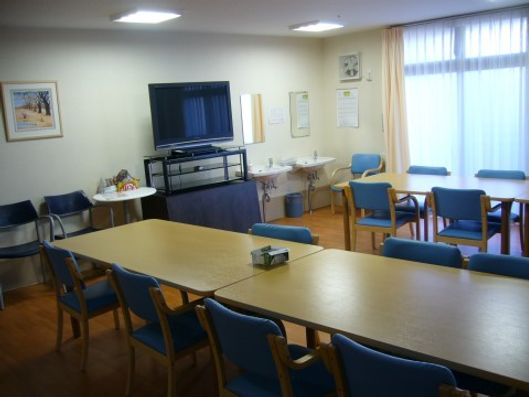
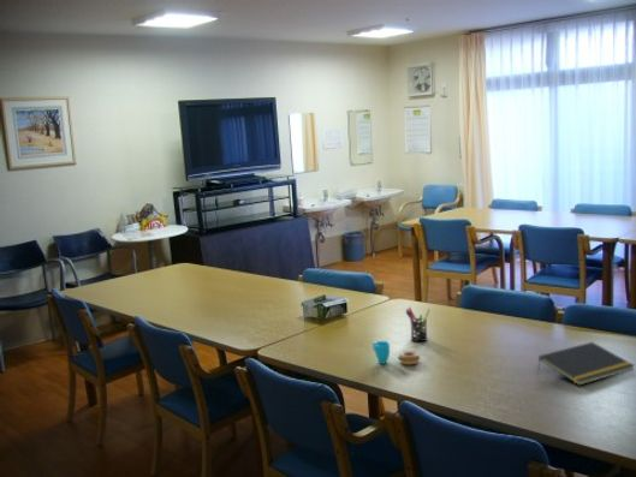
+ notepad (586, 362)
+ cup (399, 354)
+ pen holder (417, 323)
